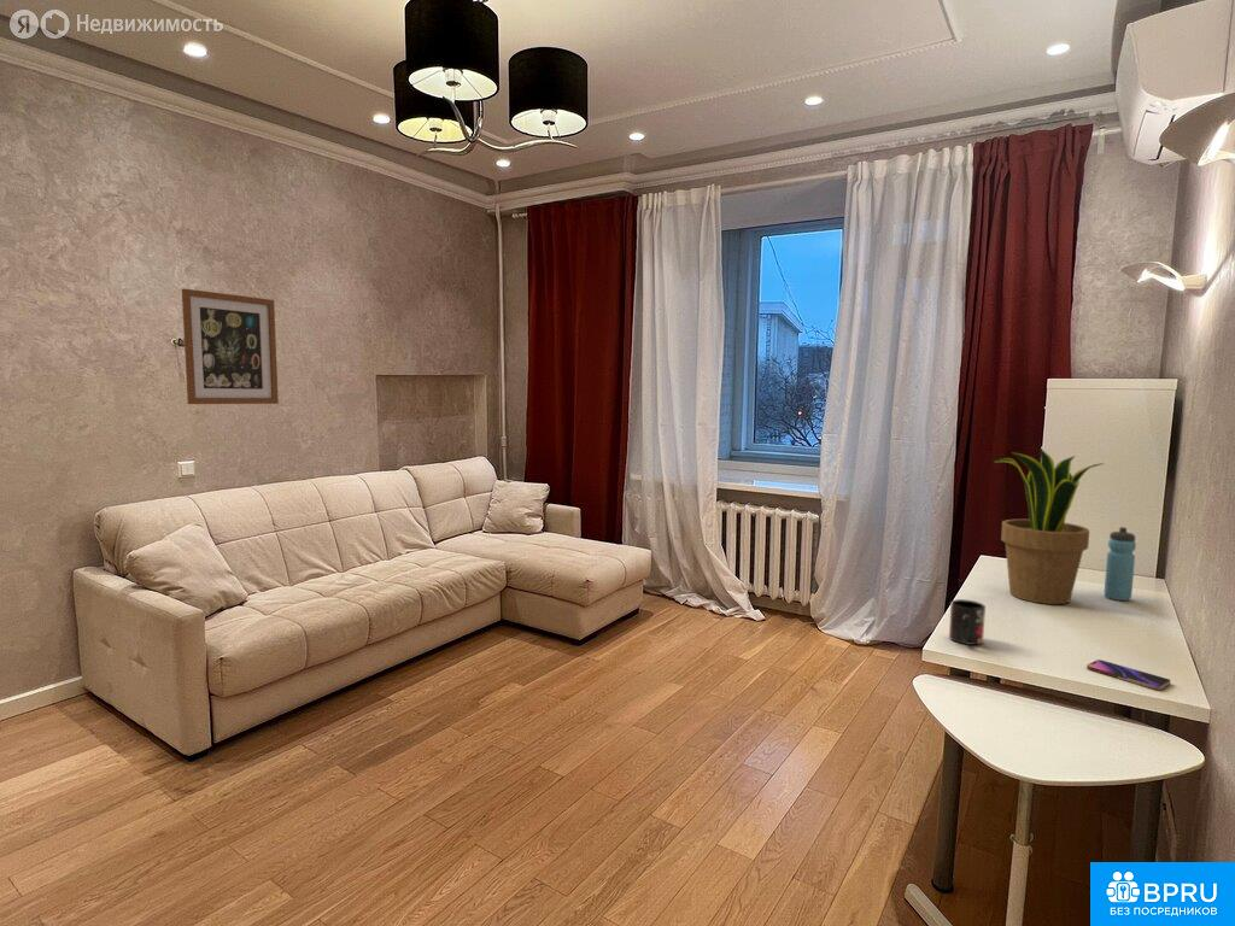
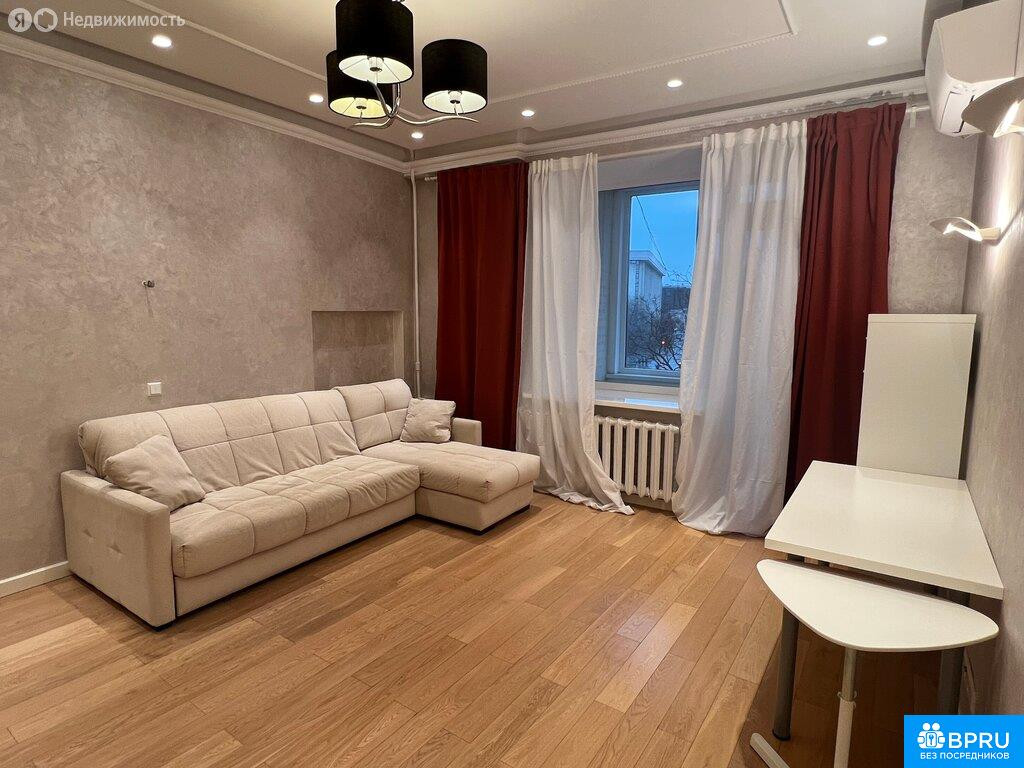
- smartphone (1126, 674)
- water bottle (1119, 562)
- mug (966, 623)
- potted plant (1043, 523)
- wall art (233, 350)
